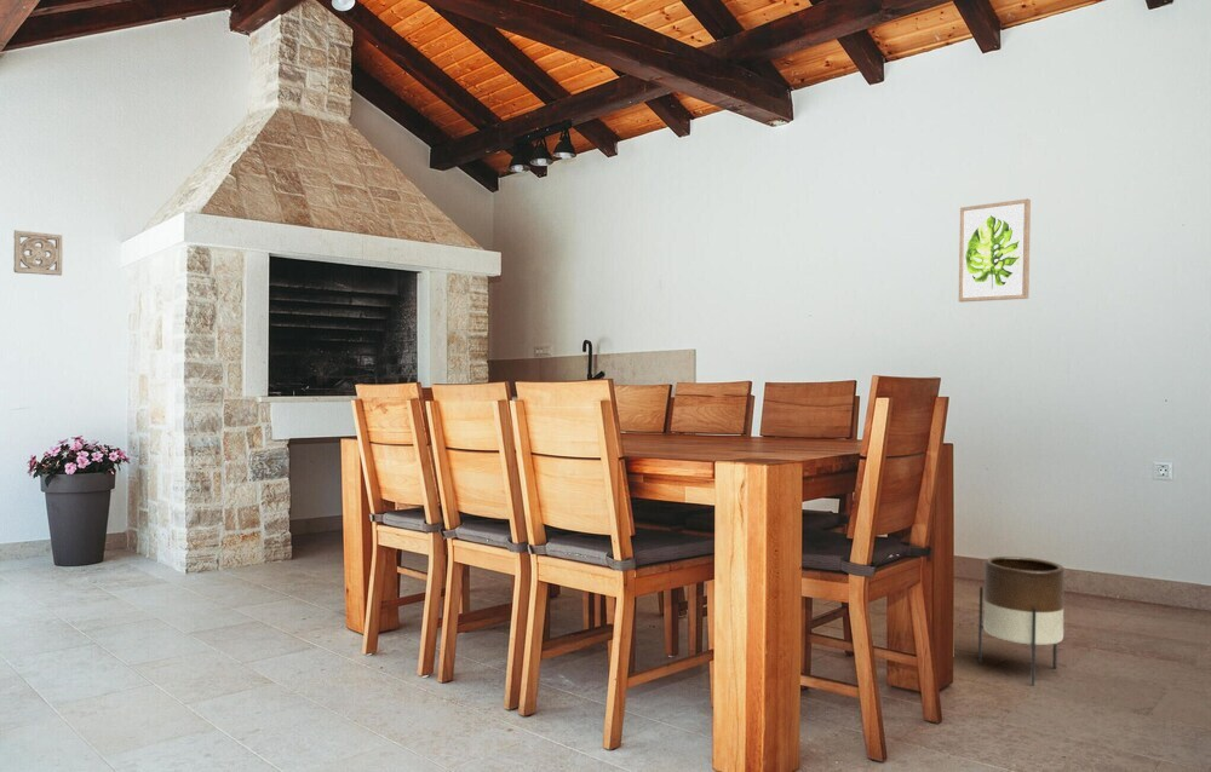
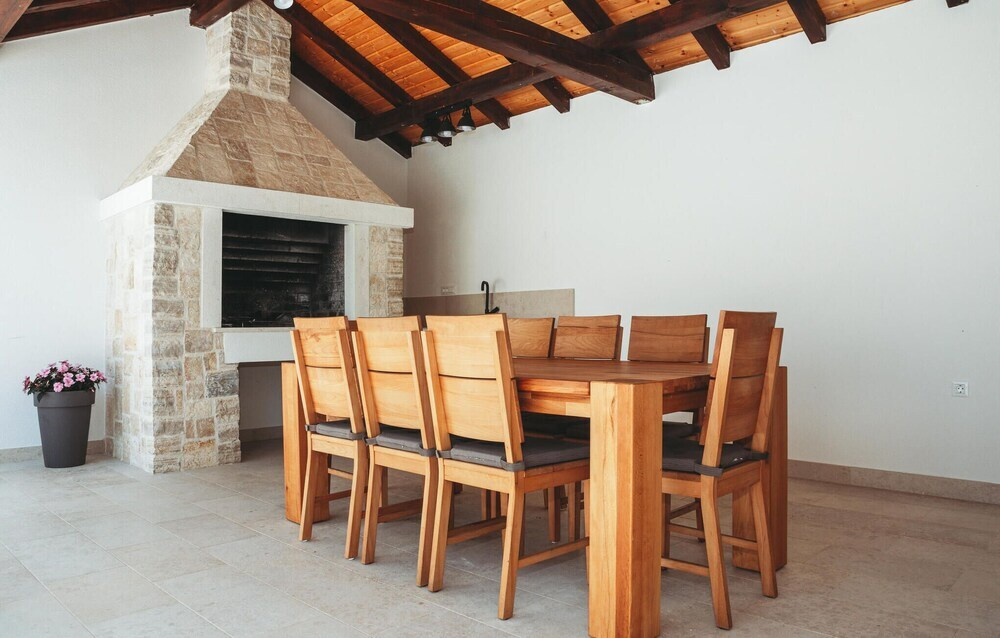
- wall art (993, 252)
- wall ornament (38, 254)
- planter (1025, 617)
